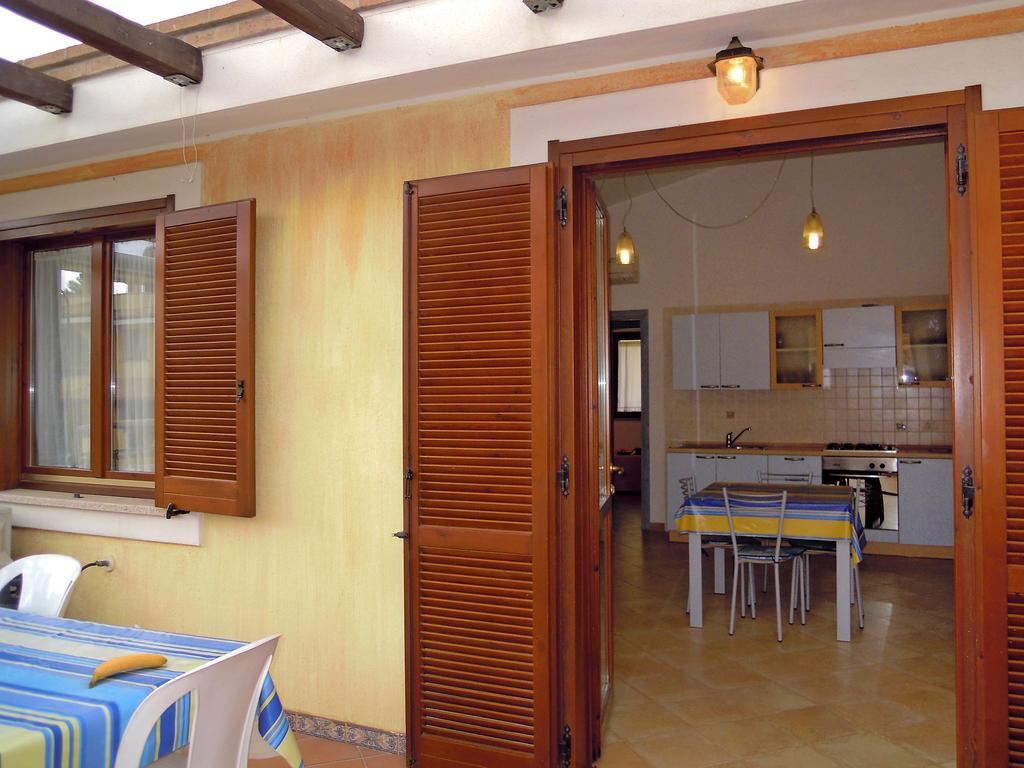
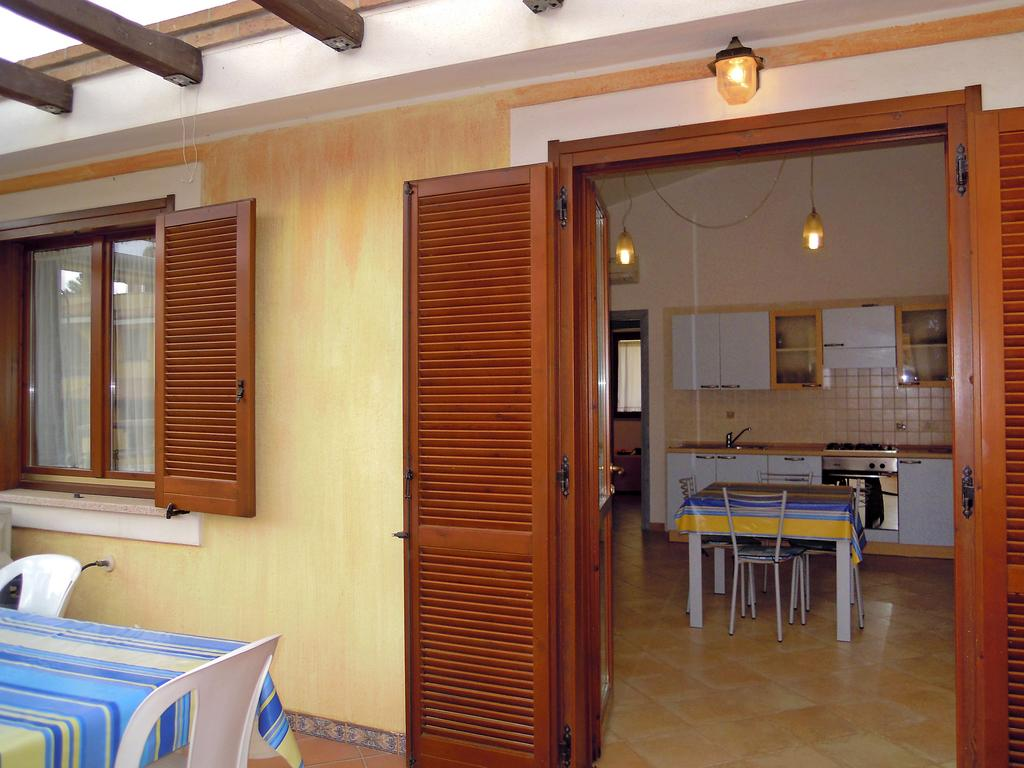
- banana (127, 666)
